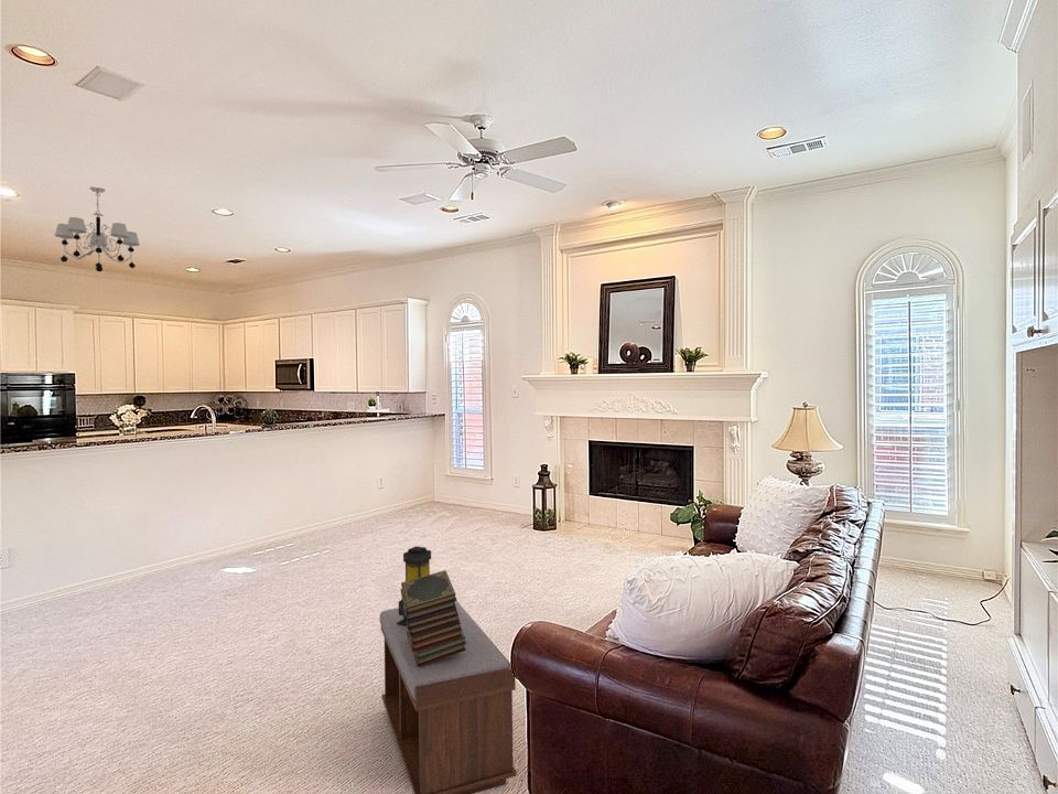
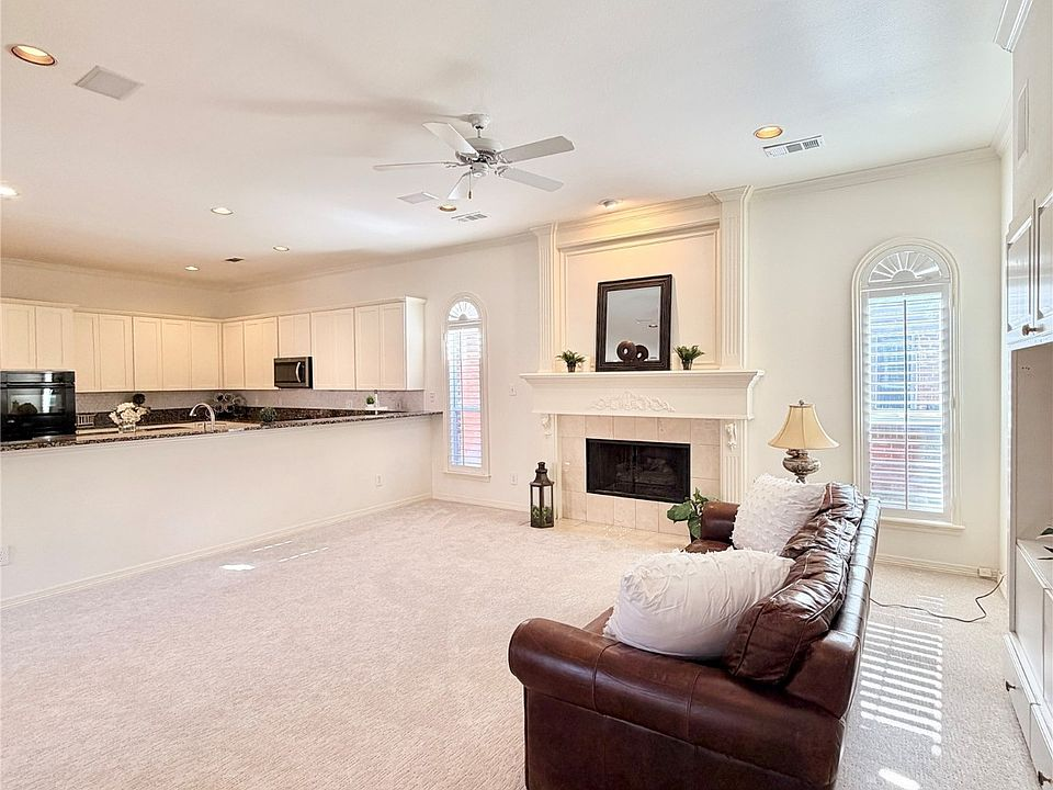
- lantern (419, 577)
- chandelier (98, 230)
- bench (439, 688)
- book stack (438, 619)
